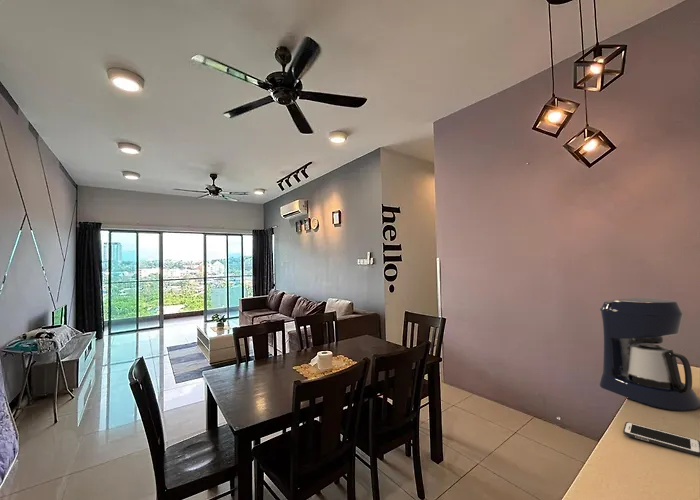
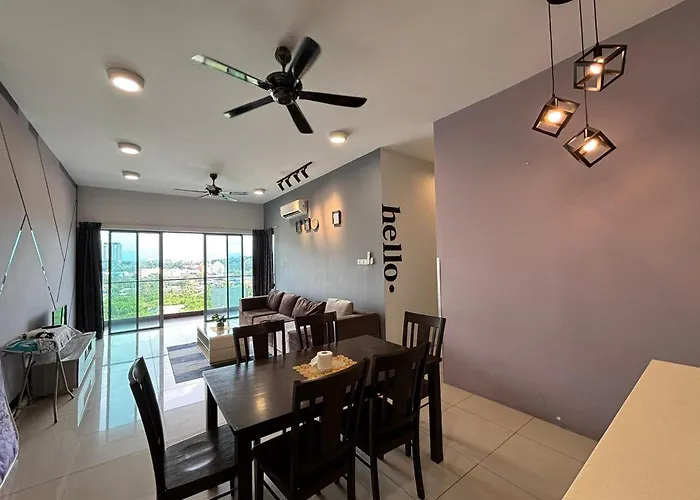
- cell phone (660, 437)
- coffee maker (643, 345)
